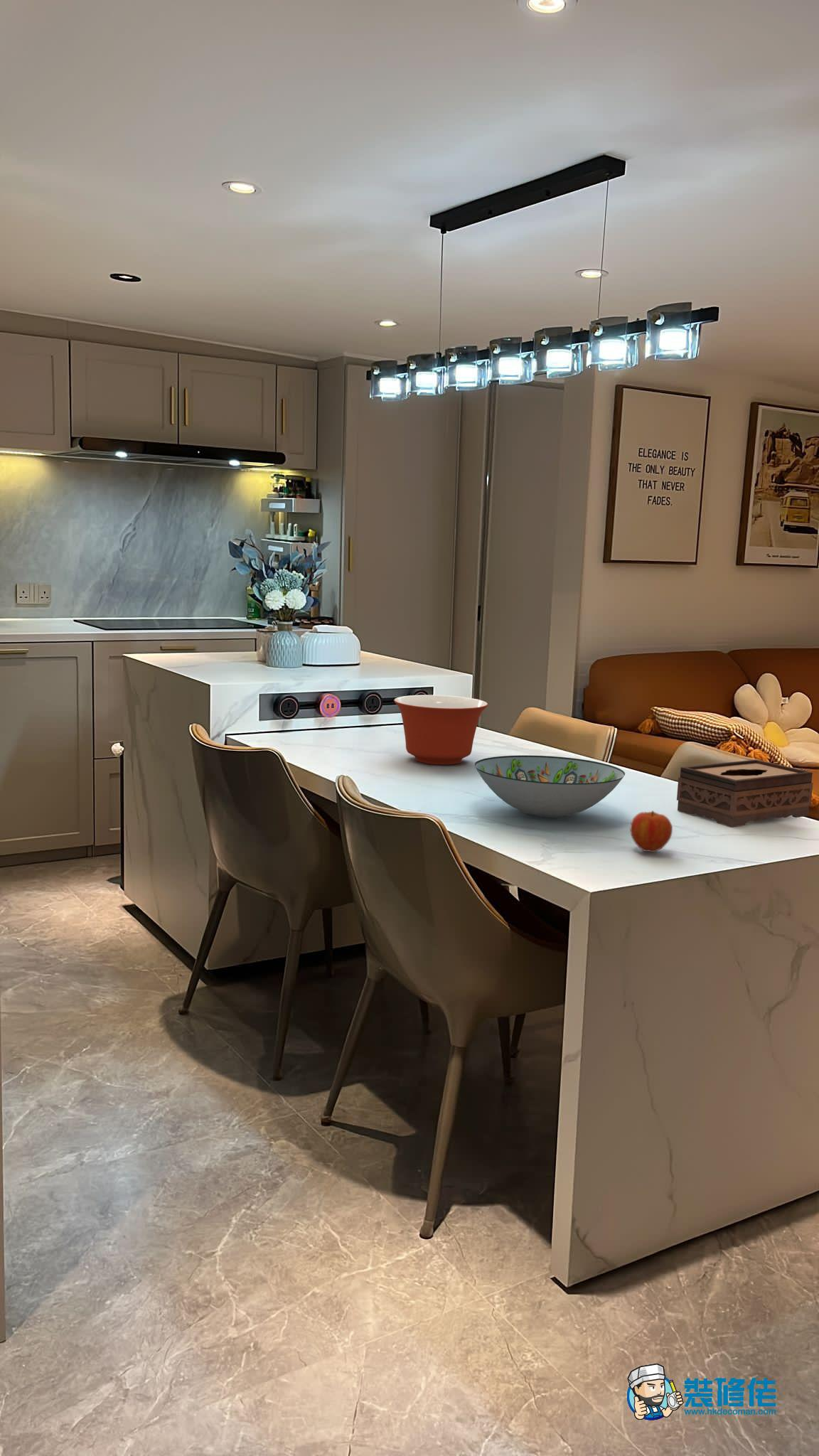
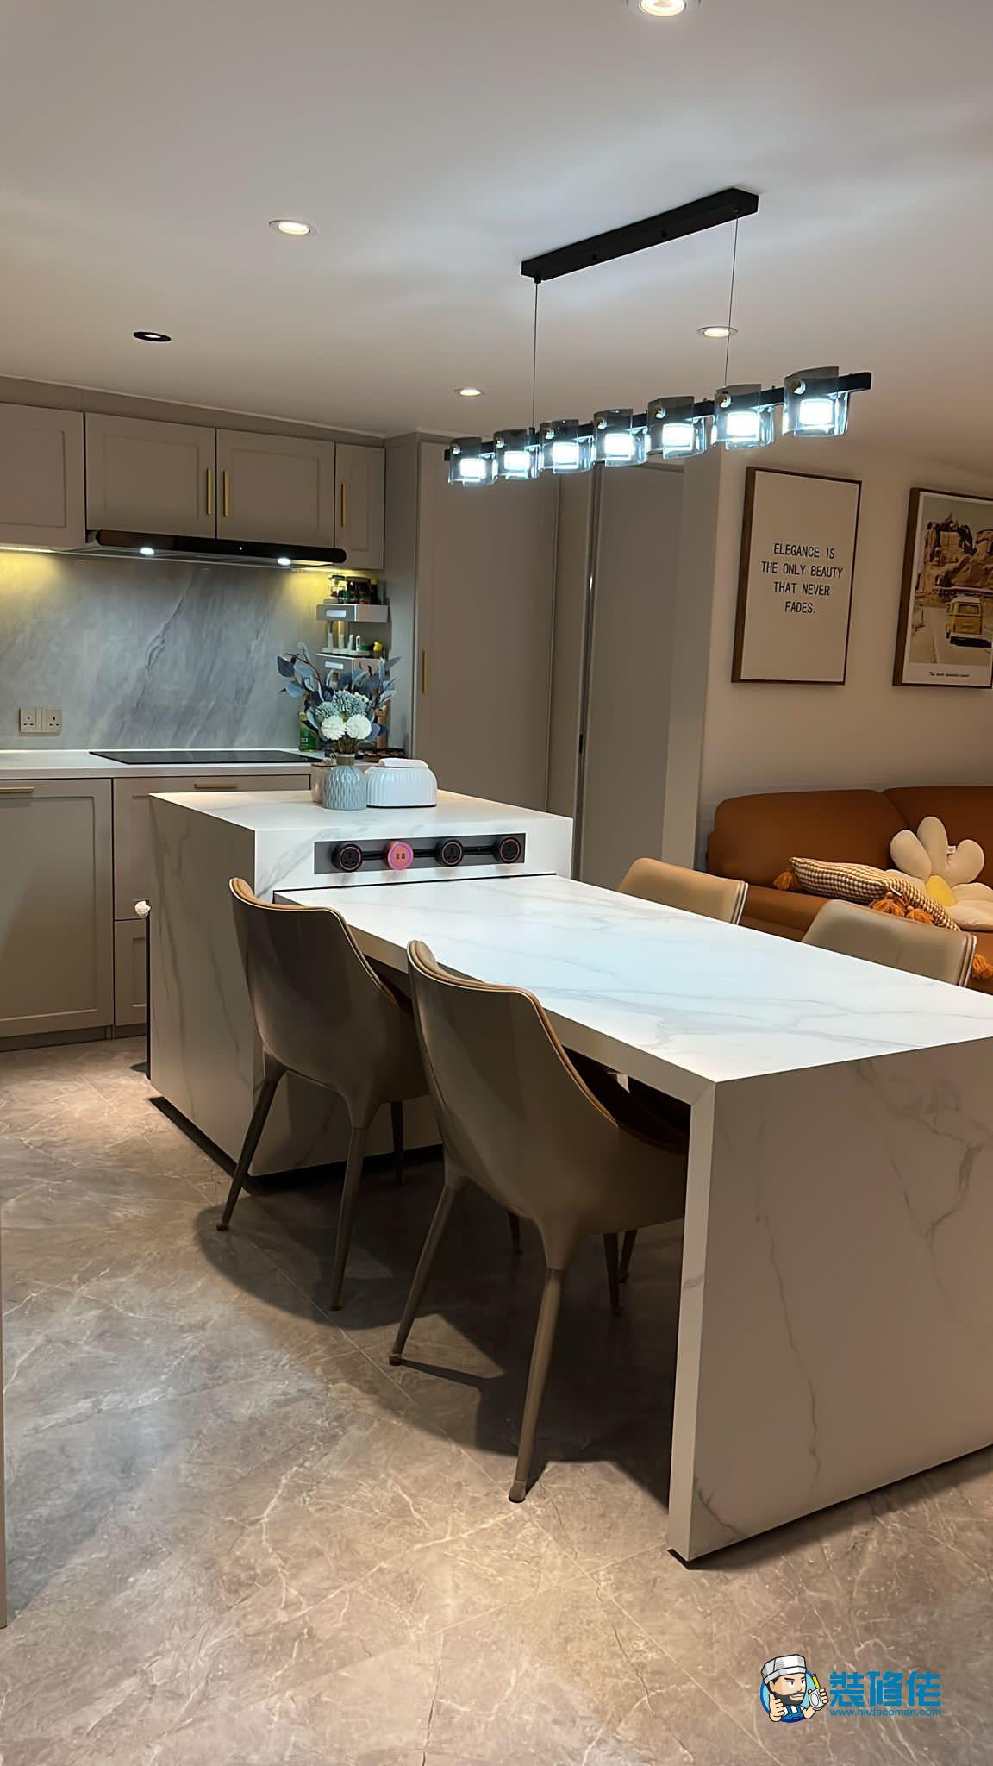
- apple (651, 830)
- decorative bowl (547, 790)
- tissue box (744, 791)
- mixing bowl (439, 731)
